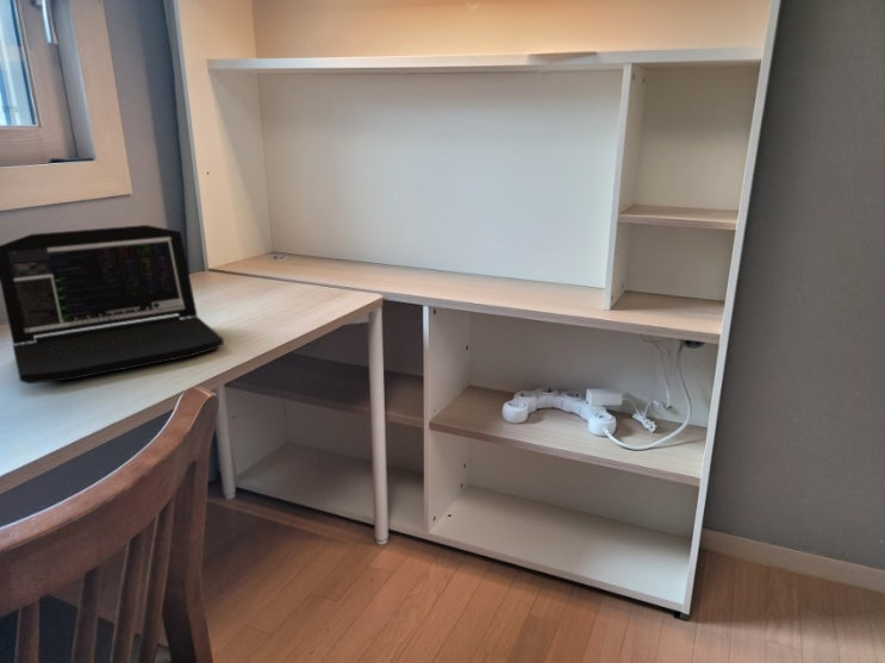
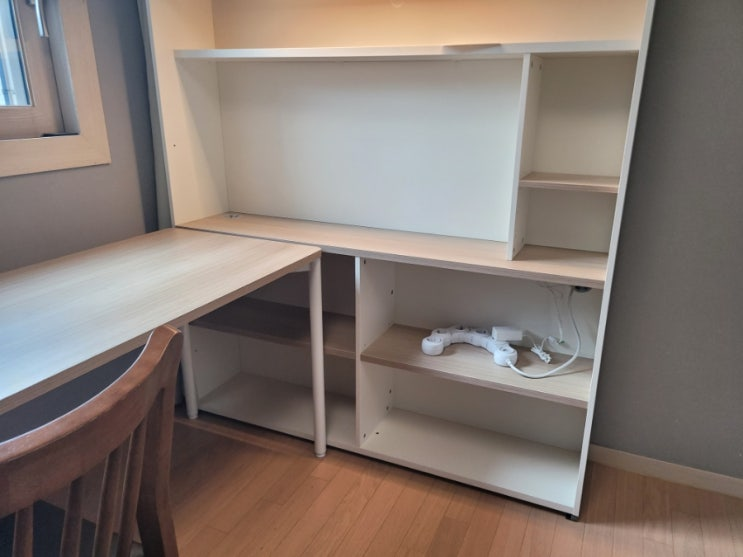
- laptop (111, 295)
